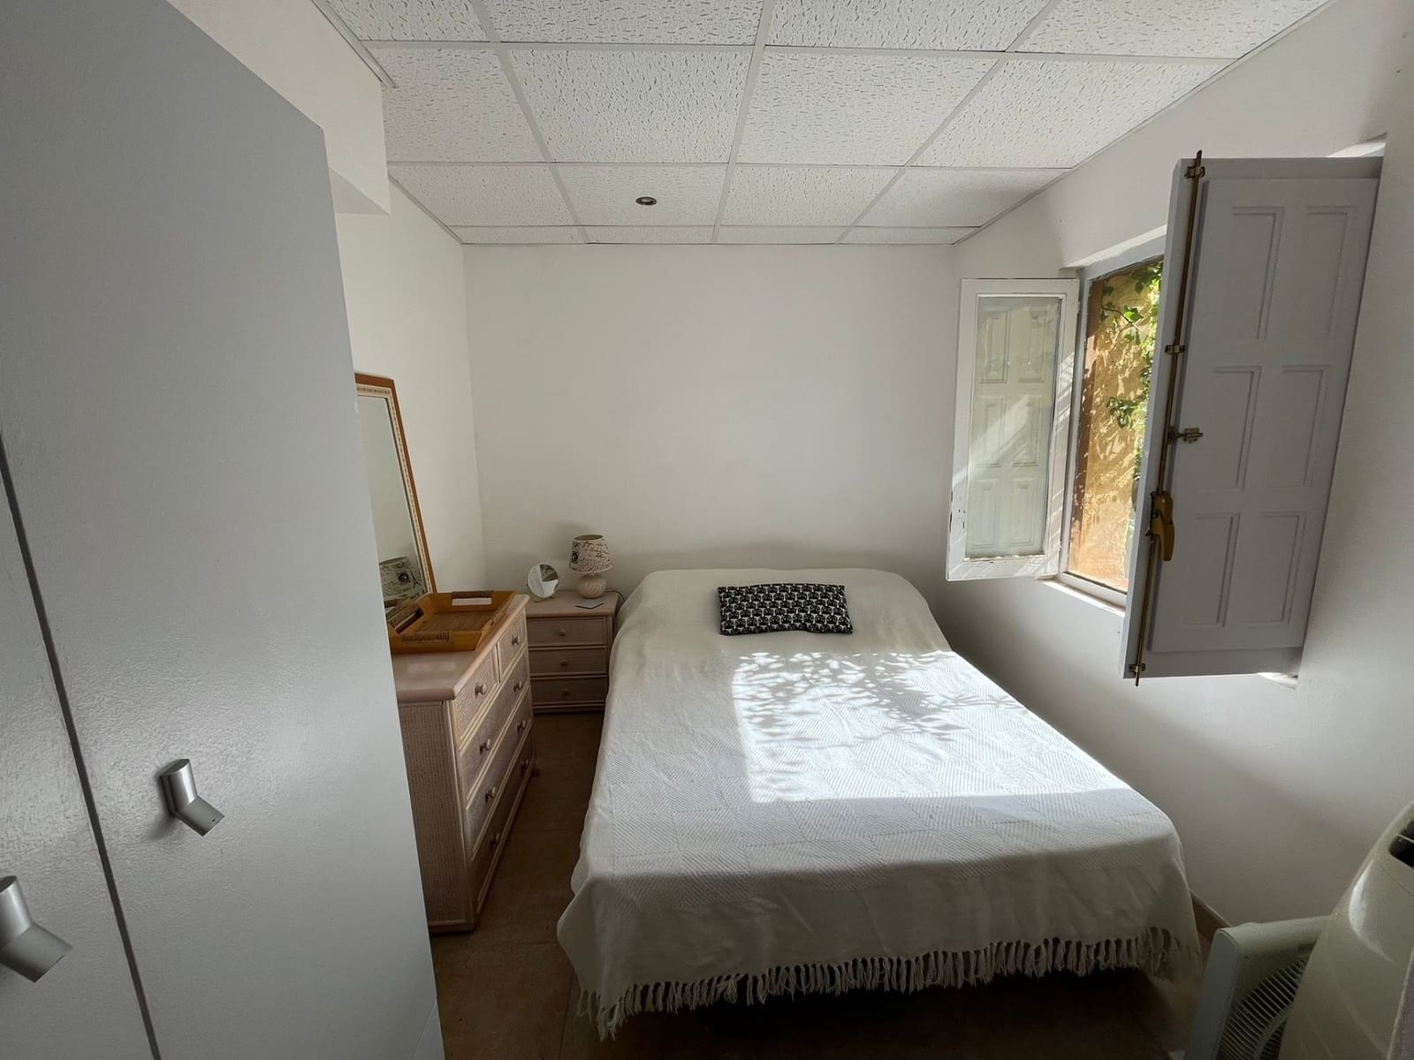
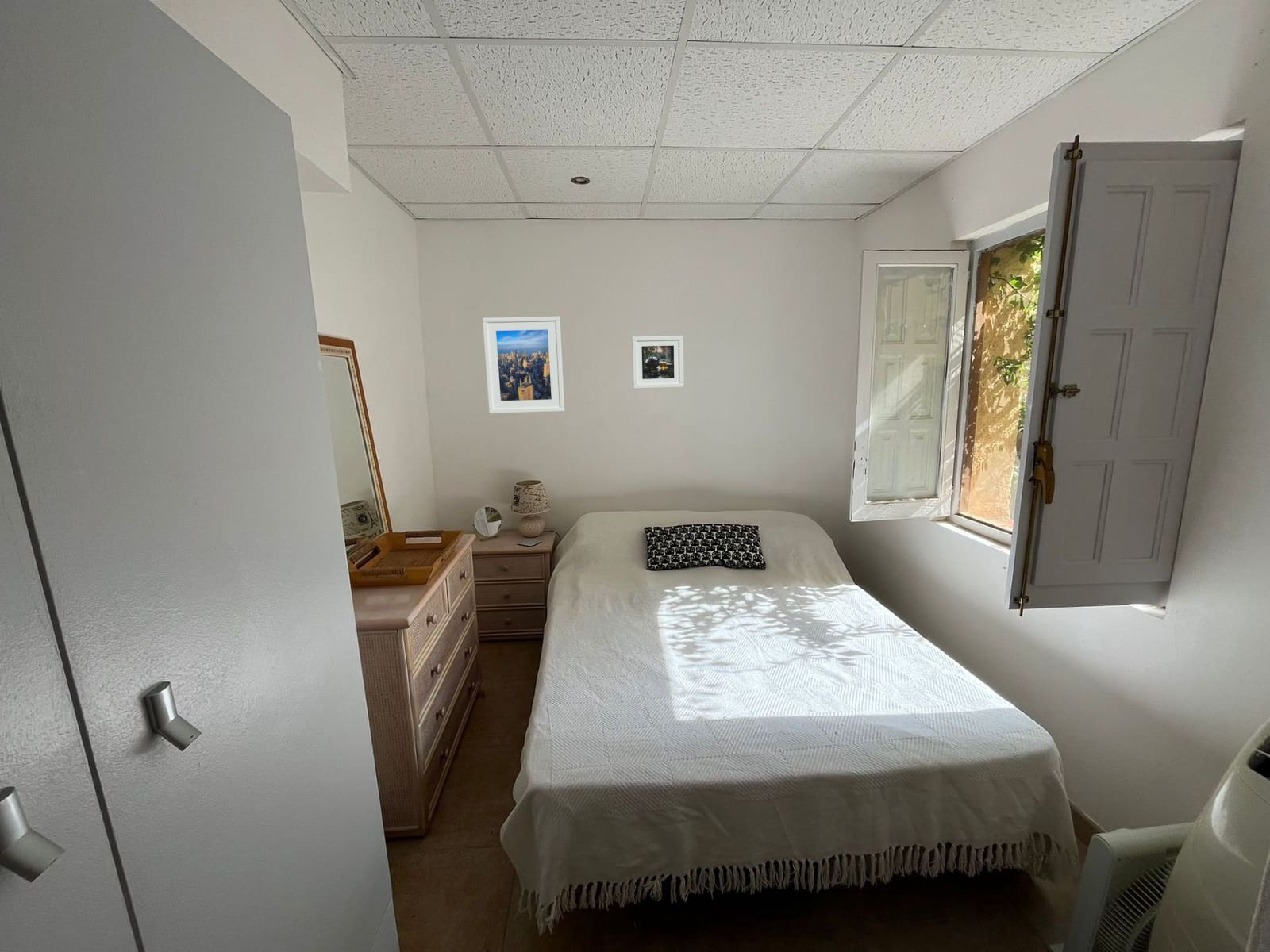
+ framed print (657, 362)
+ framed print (524, 365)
